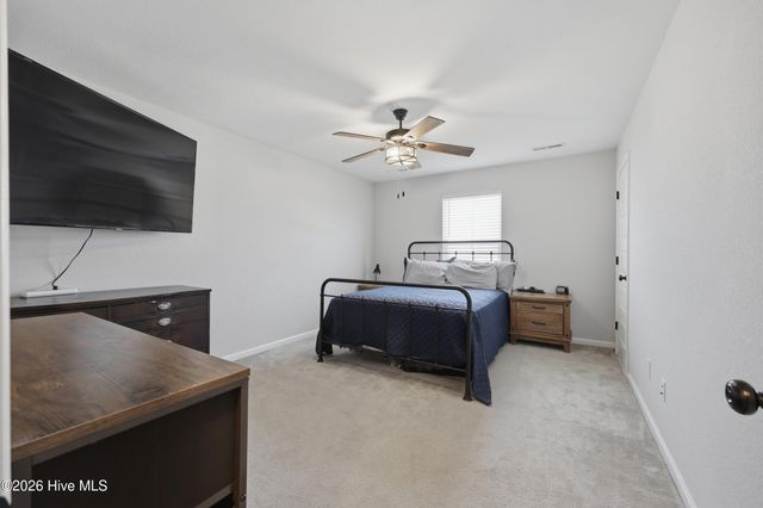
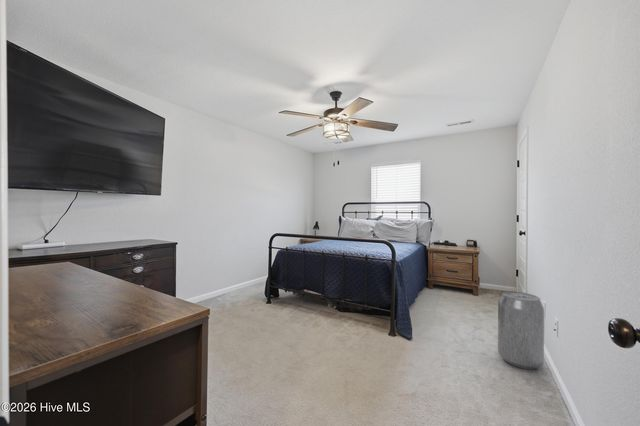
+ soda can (520, 328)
